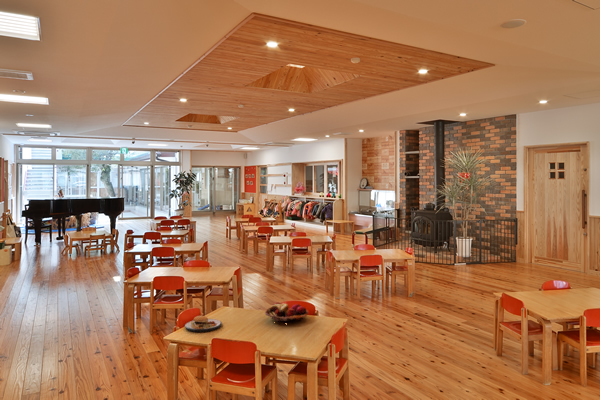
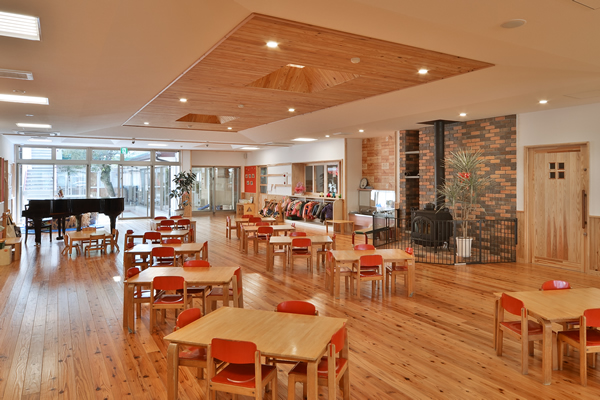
- plate (203, 317)
- fruit basket (286, 311)
